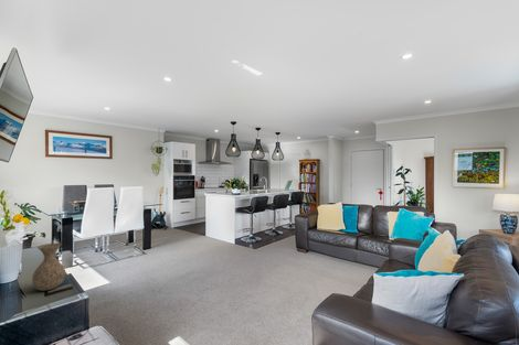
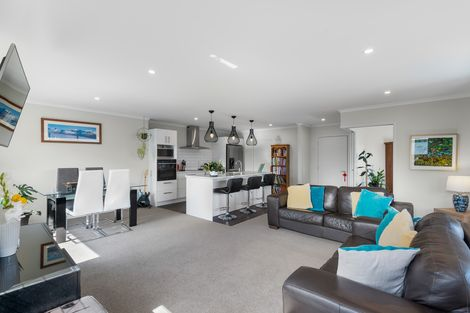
- vase (49, 266)
